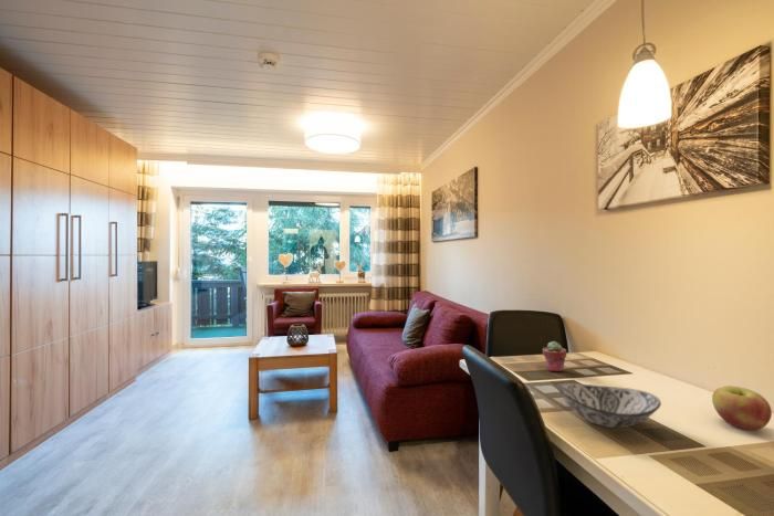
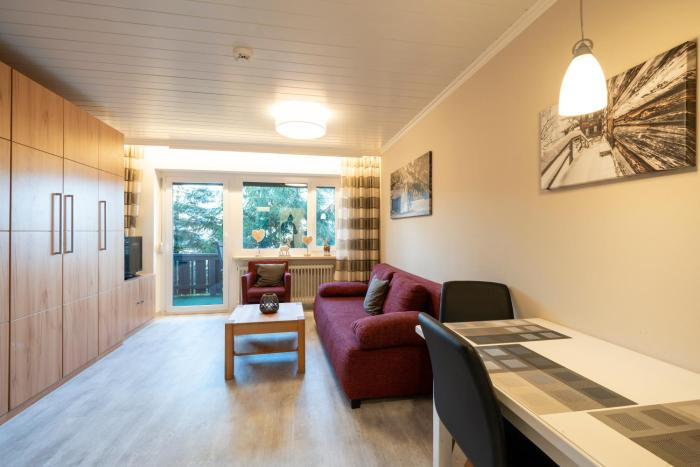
- decorative bowl (605, 407)
- apple (740, 408)
- potted succulent (554, 355)
